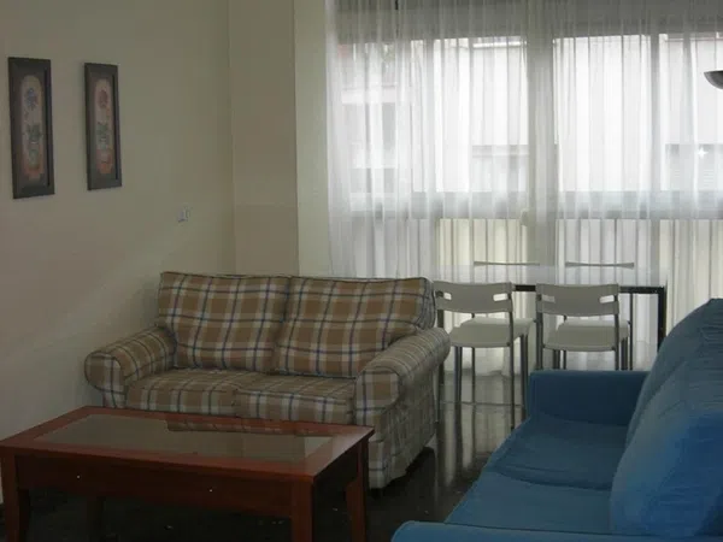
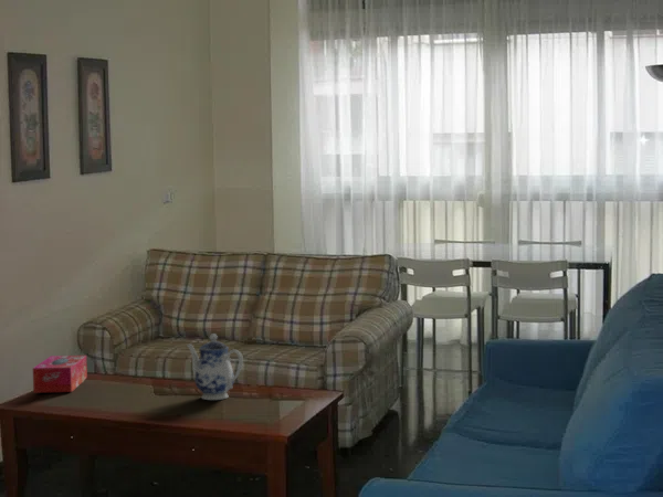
+ tissue box (61, 373)
+ teapot (213, 366)
